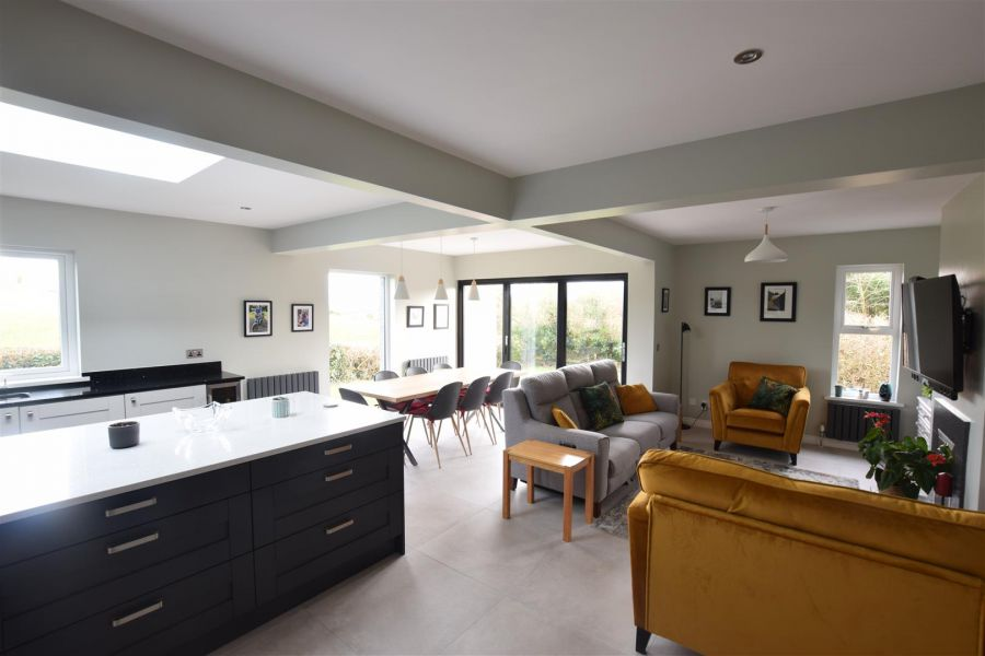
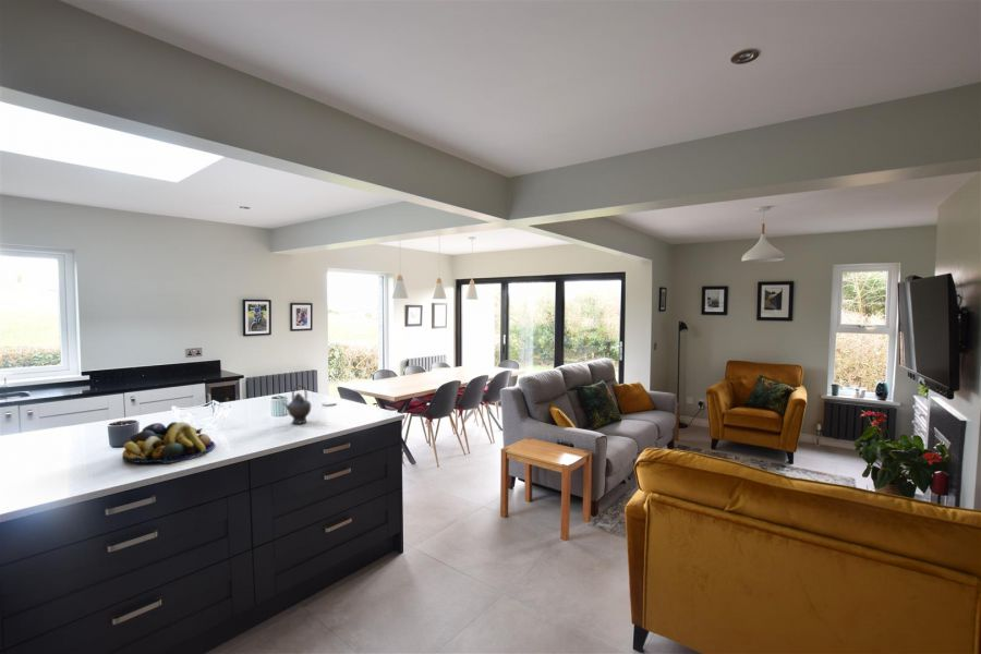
+ fruit bowl (171, 437)
+ teapot (296, 403)
